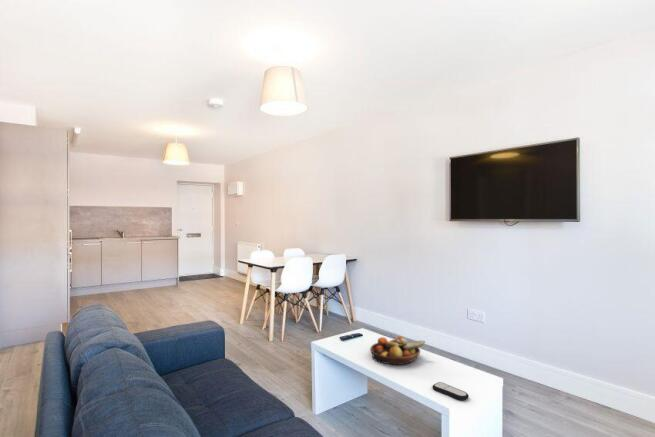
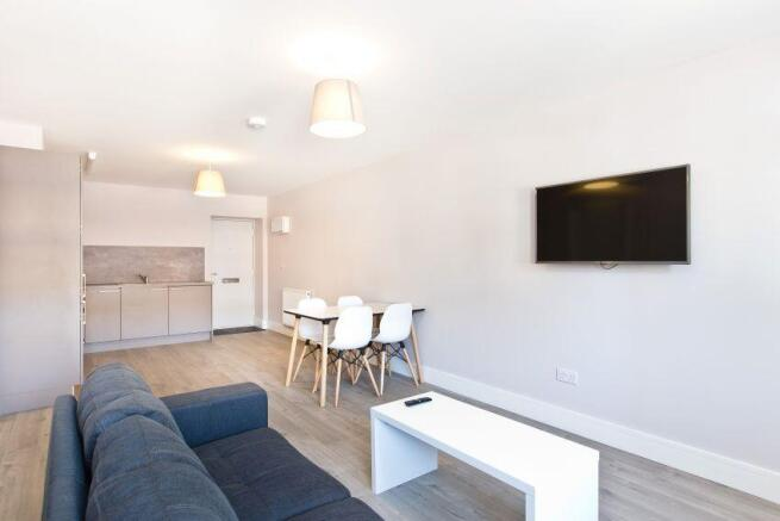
- remote control (450, 390)
- fruit bowl (395, 346)
